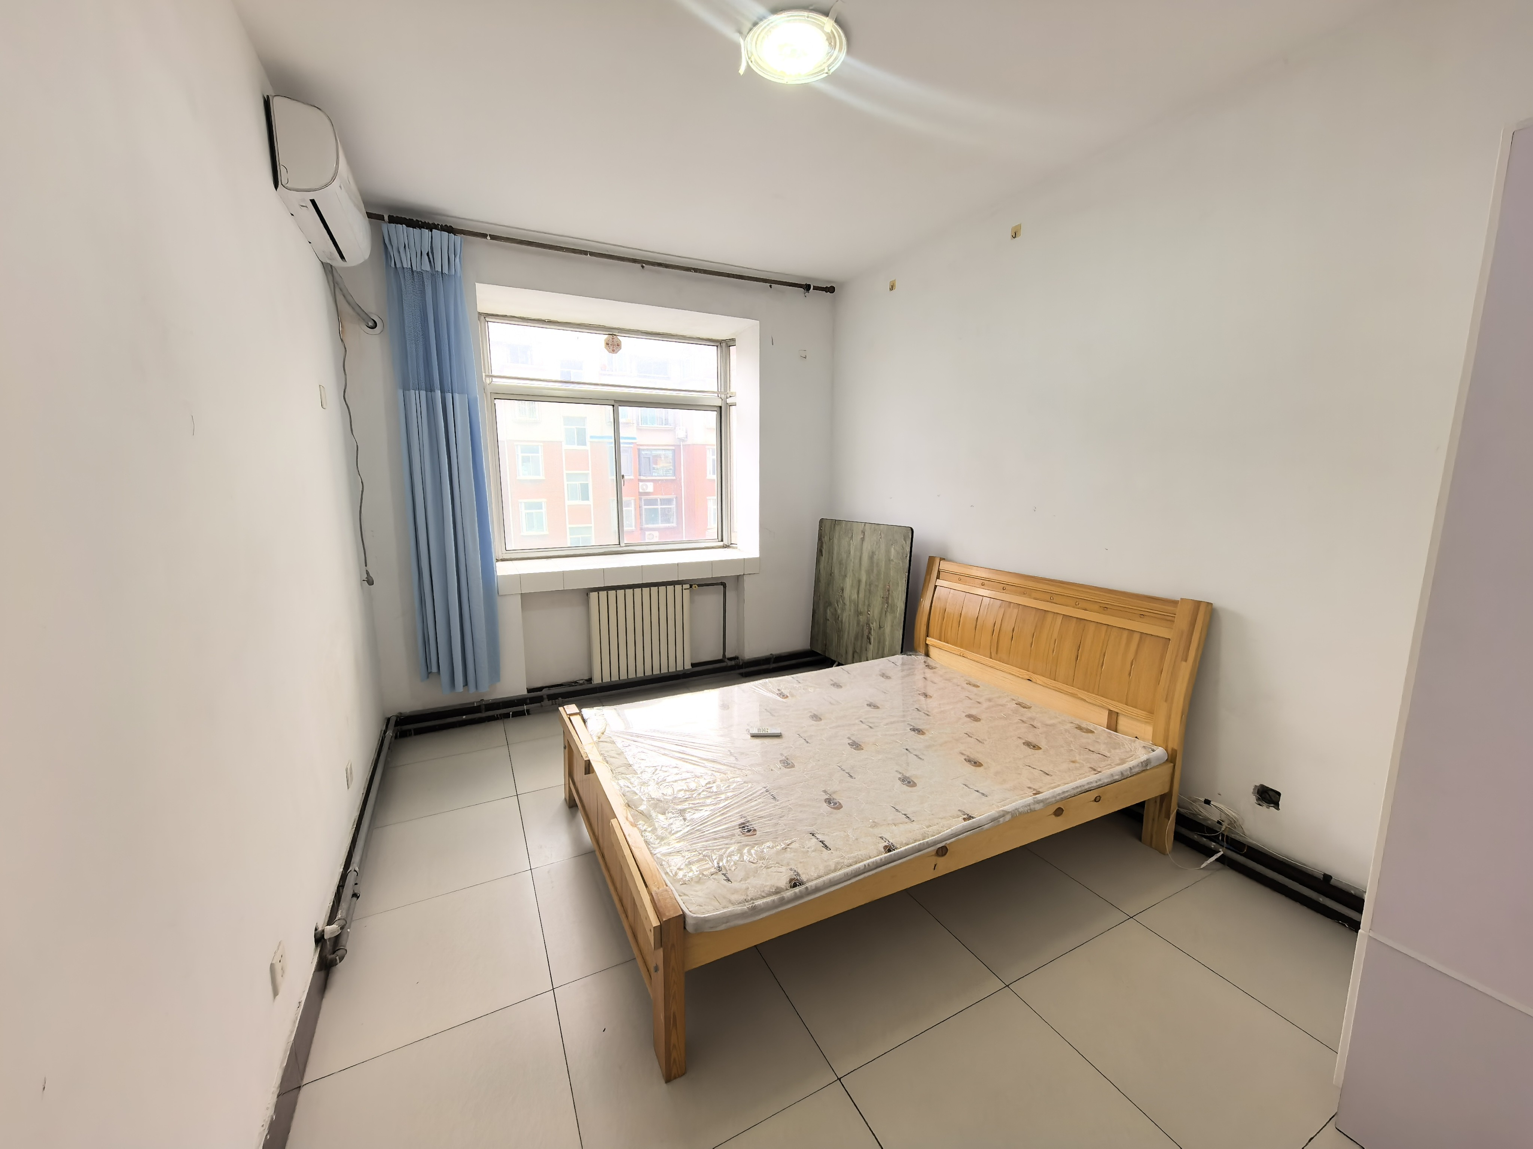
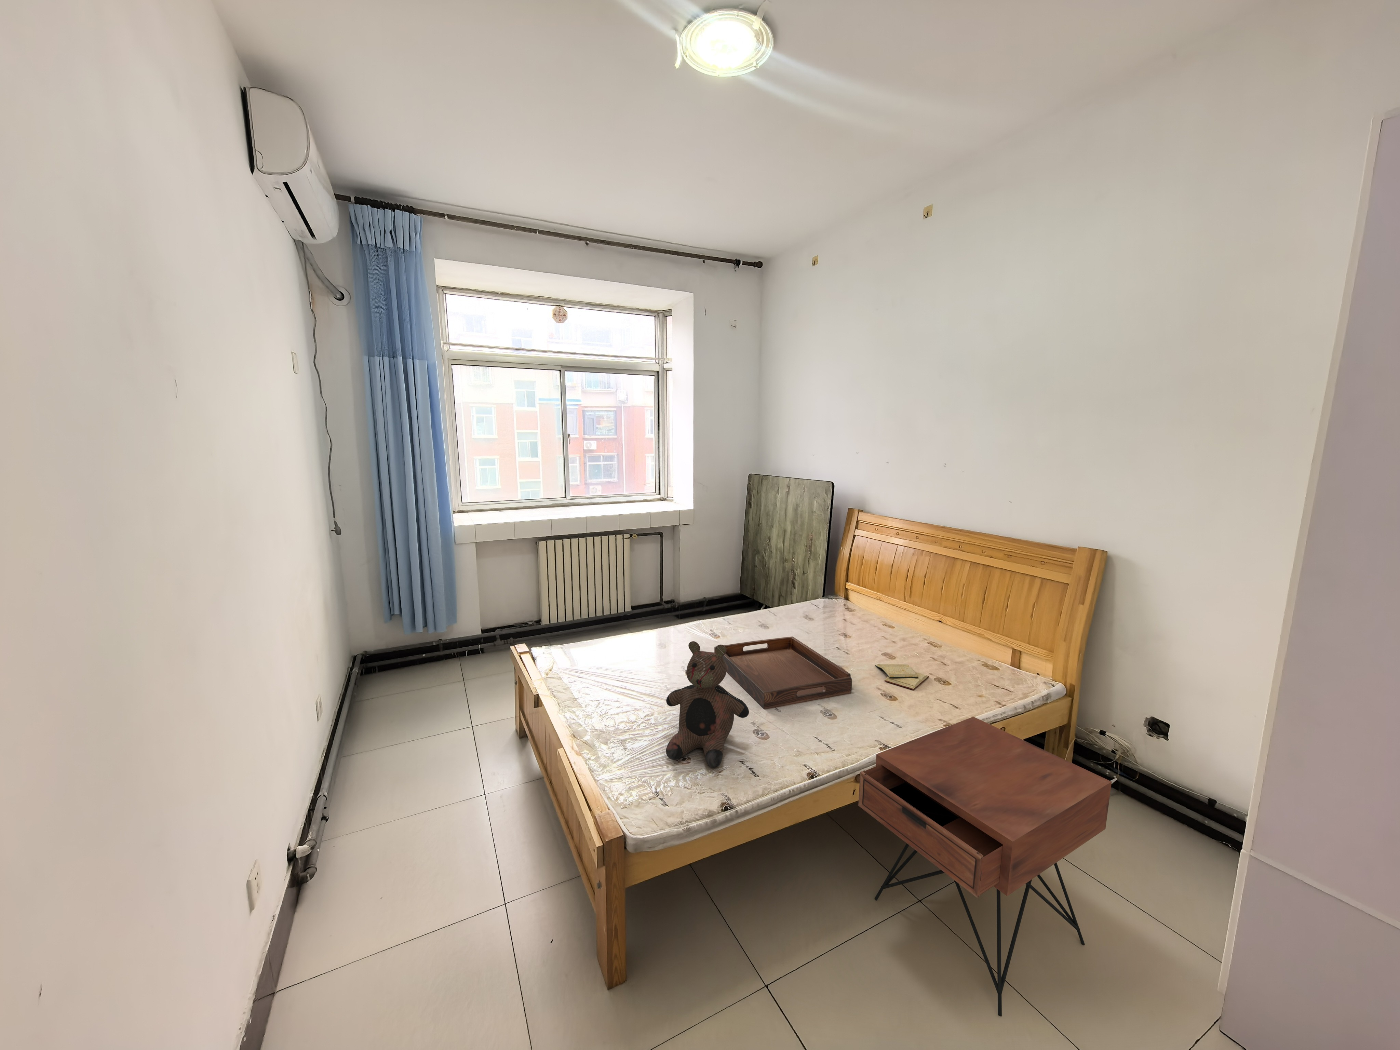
+ nightstand (972, 851)
+ diary (898, 672)
+ serving tray (780, 668)
+ teddy bear (702, 699)
